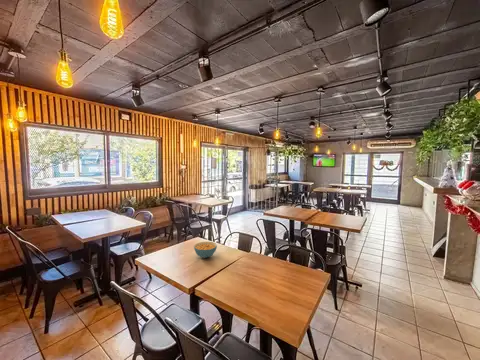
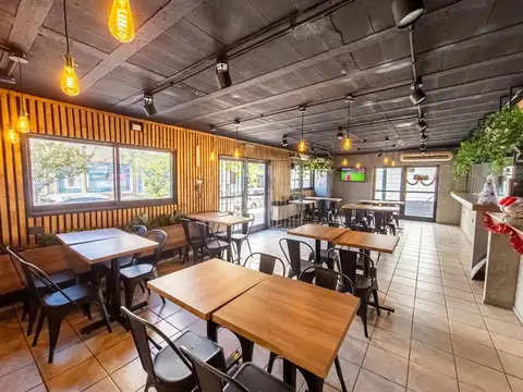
- cereal bowl (205, 251)
